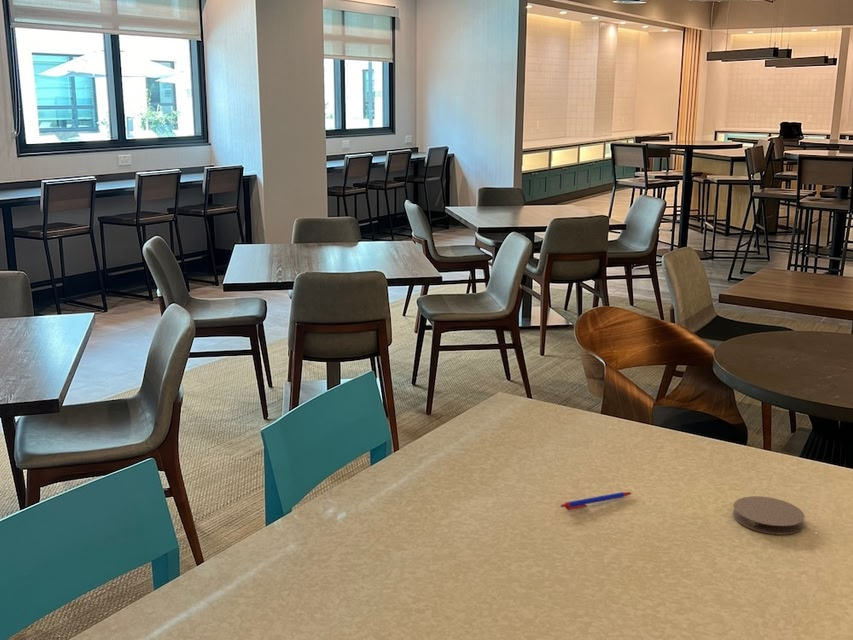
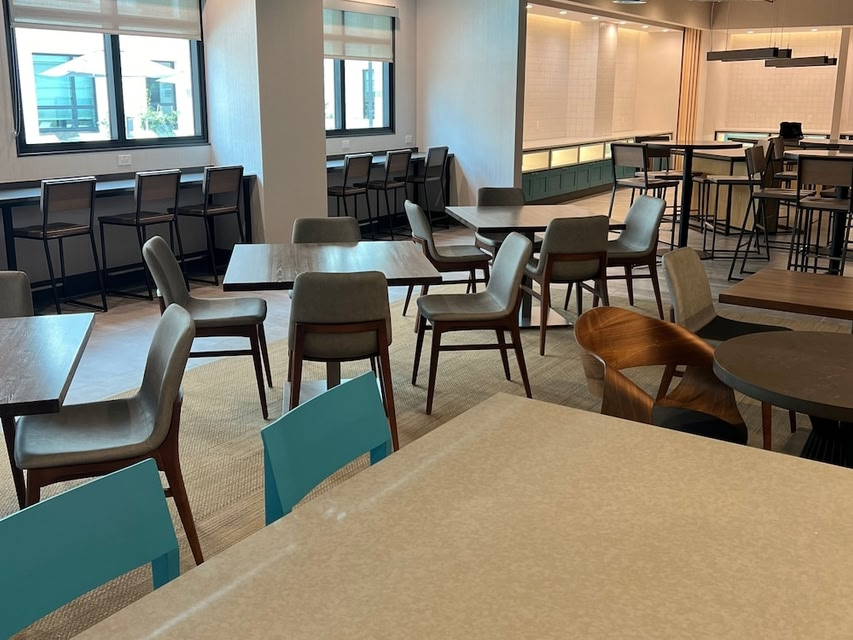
- coaster (768, 514)
- pen (597, 499)
